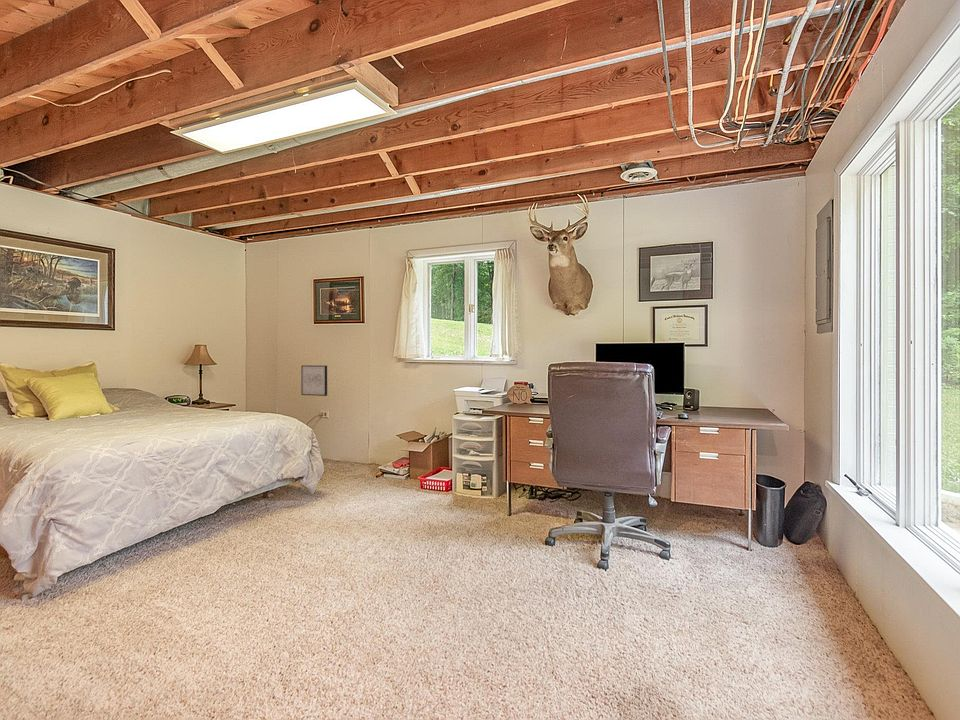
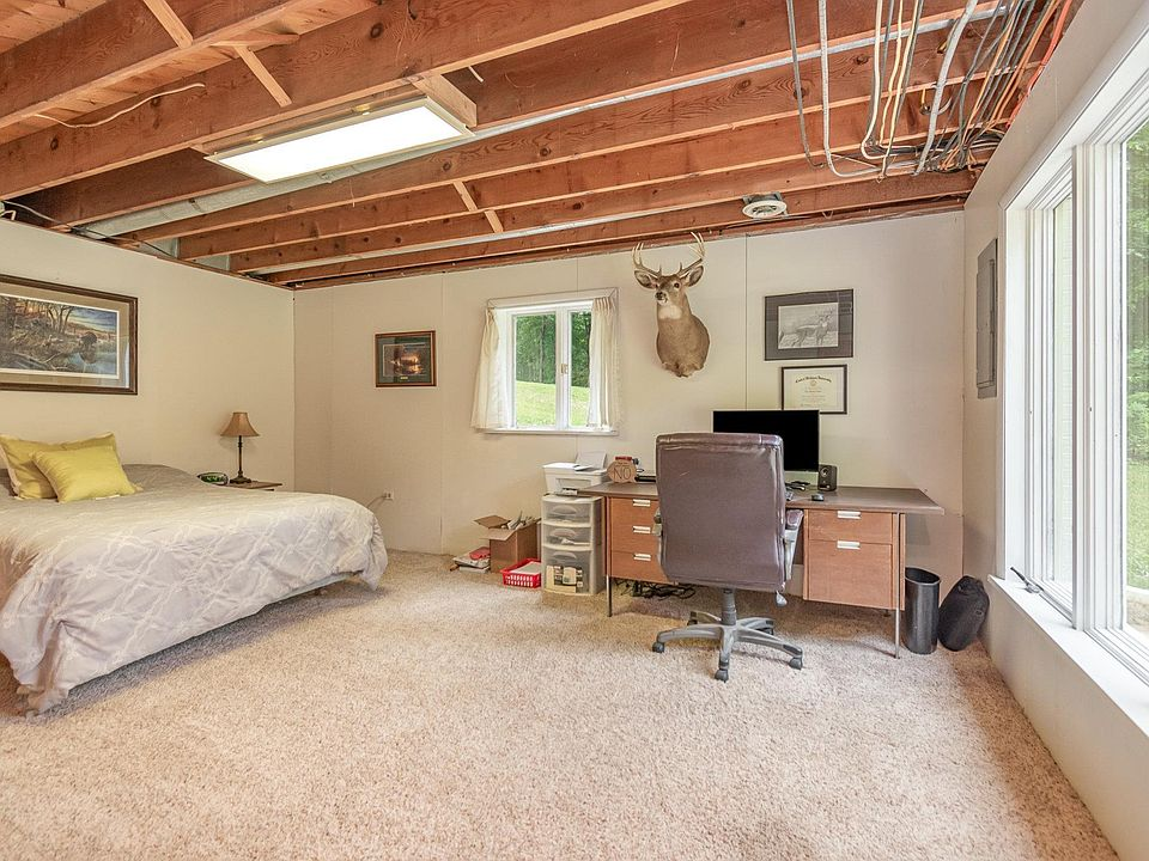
- wall art (314, 380)
